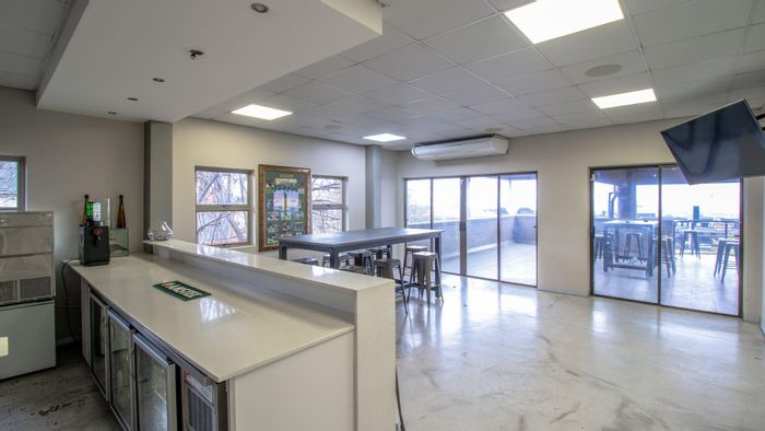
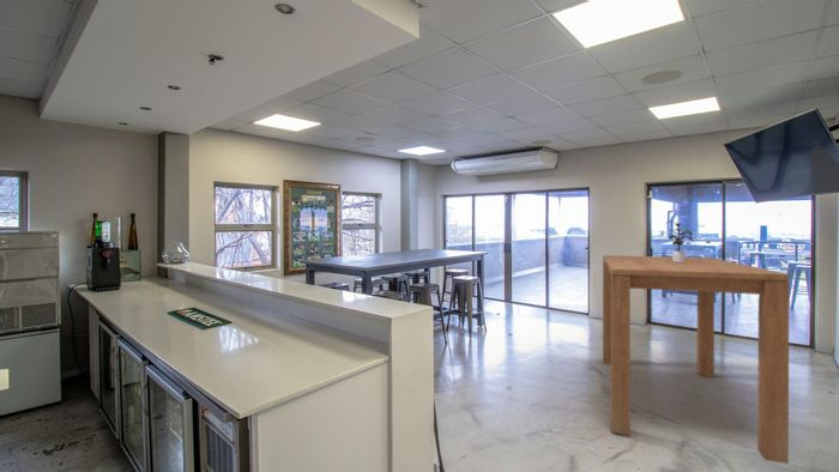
+ potted plant (681, 241)
+ dining table (698, 329)
